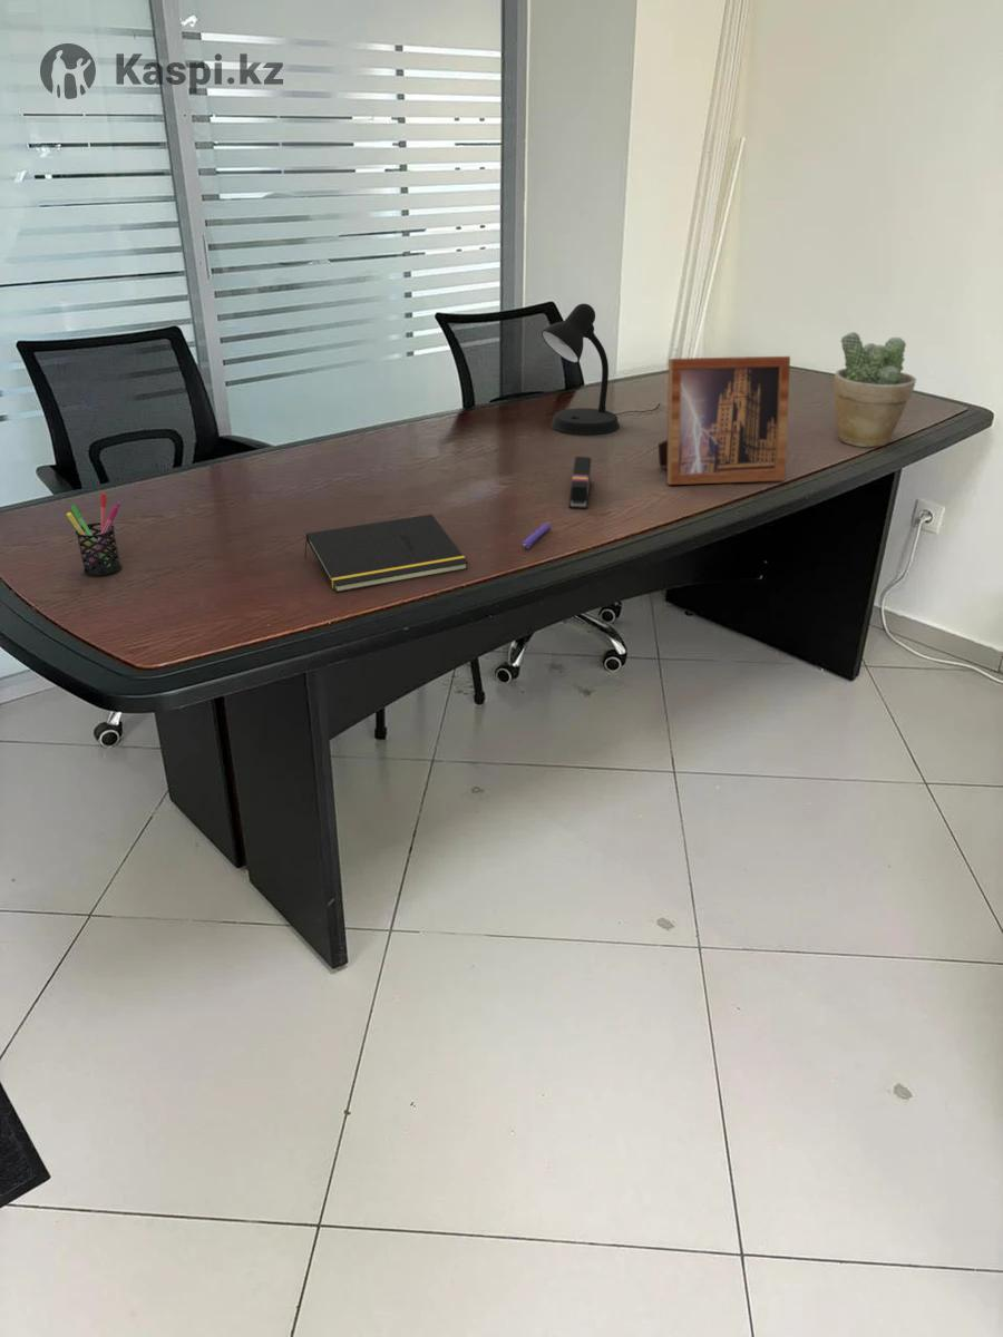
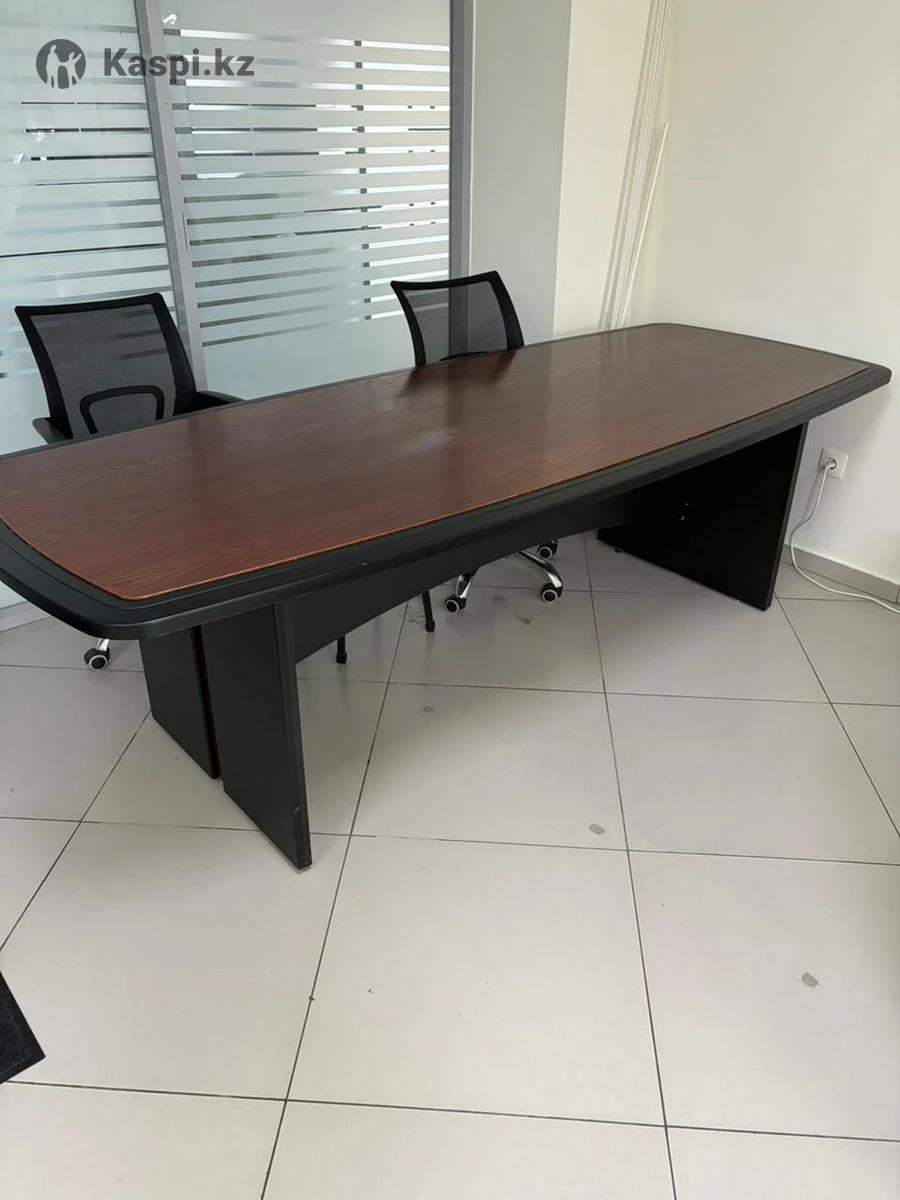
- desk lamp (607, 363)
- notepad (386, 550)
- stapler (581, 481)
- pen holder (94, 533)
- pen (537, 534)
- picture frame (722, 417)
- potted plant (873, 389)
